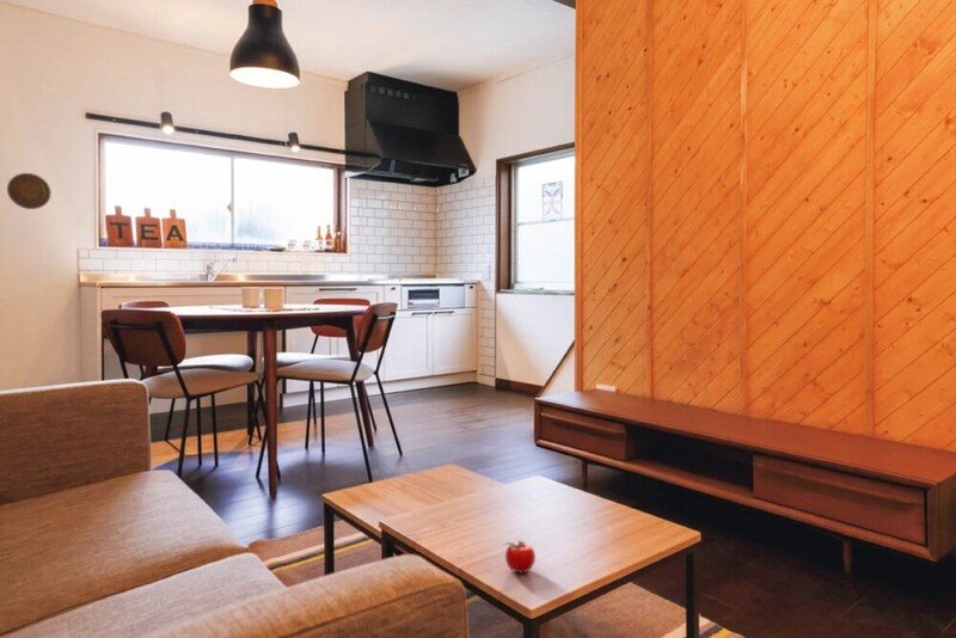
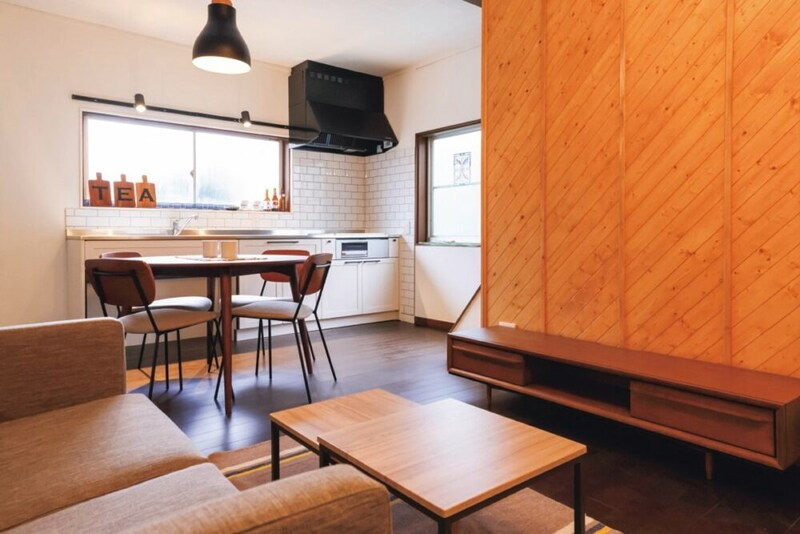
- decorative plate (29, 190)
- apple (516, 556)
